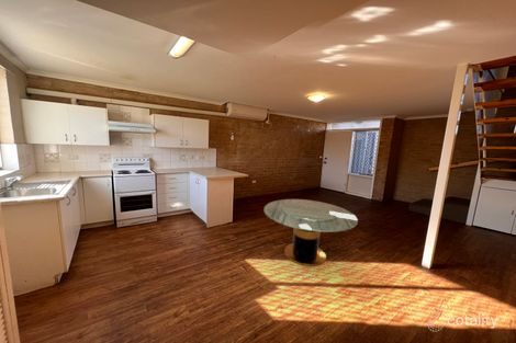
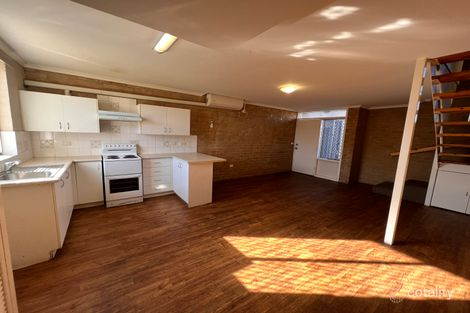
- dining table (306, 232)
